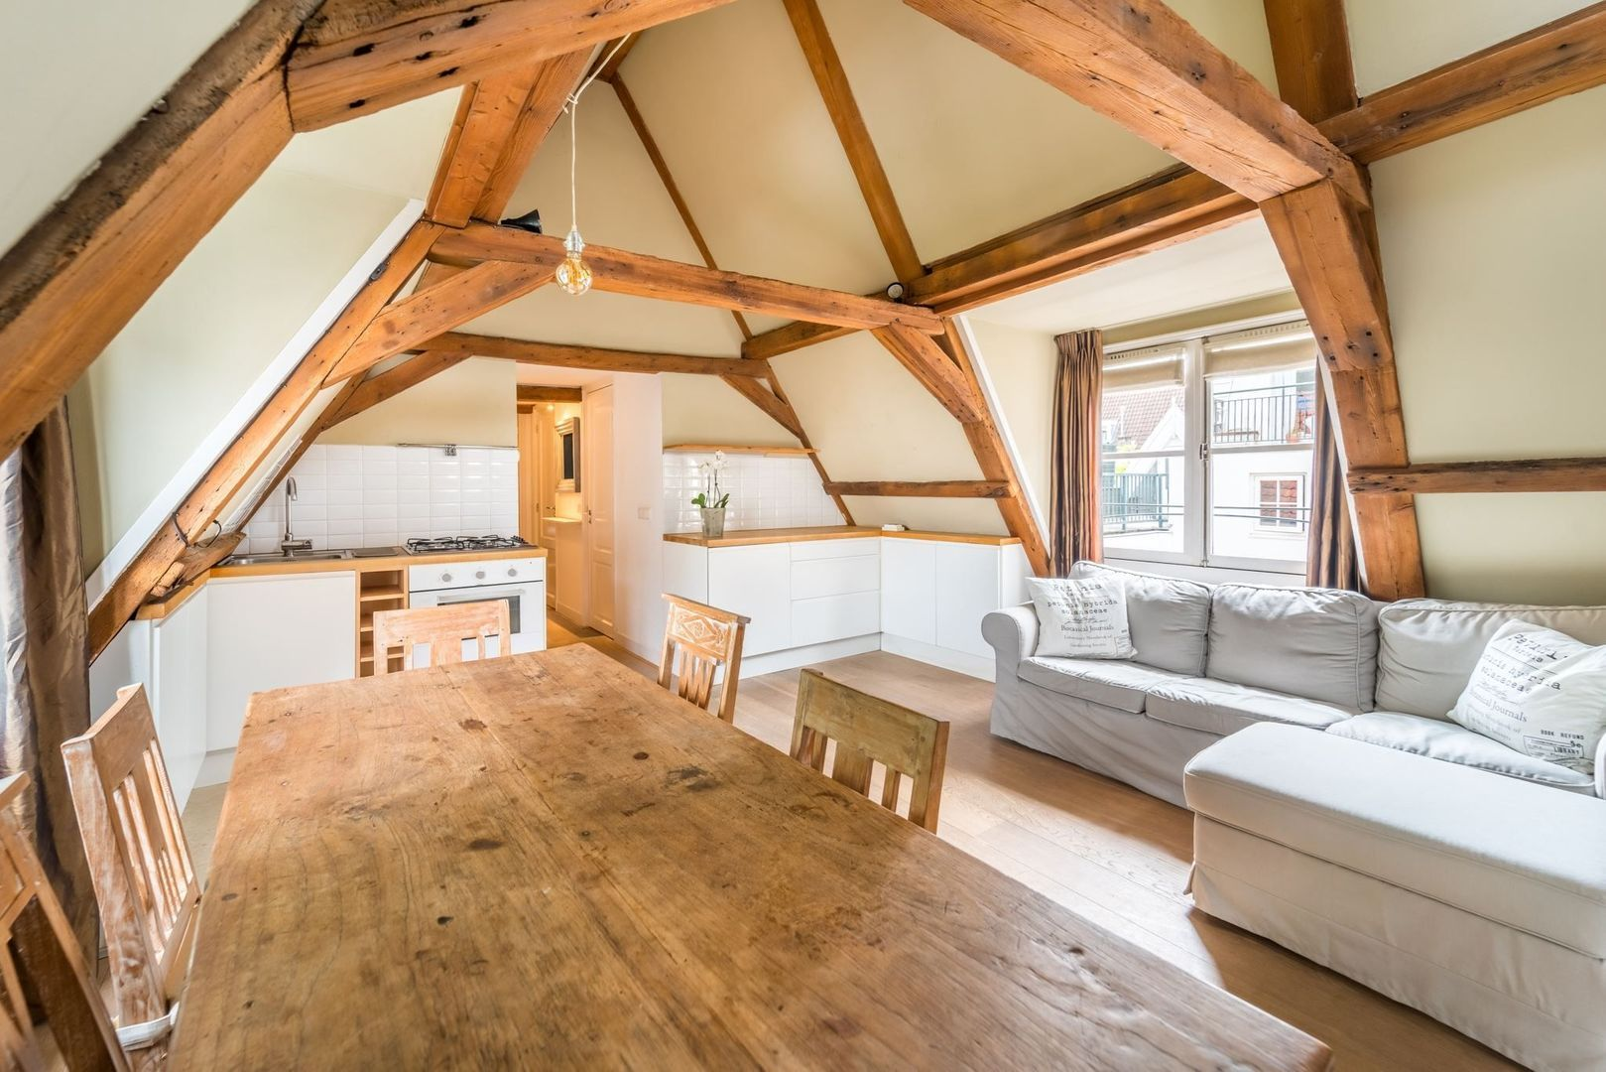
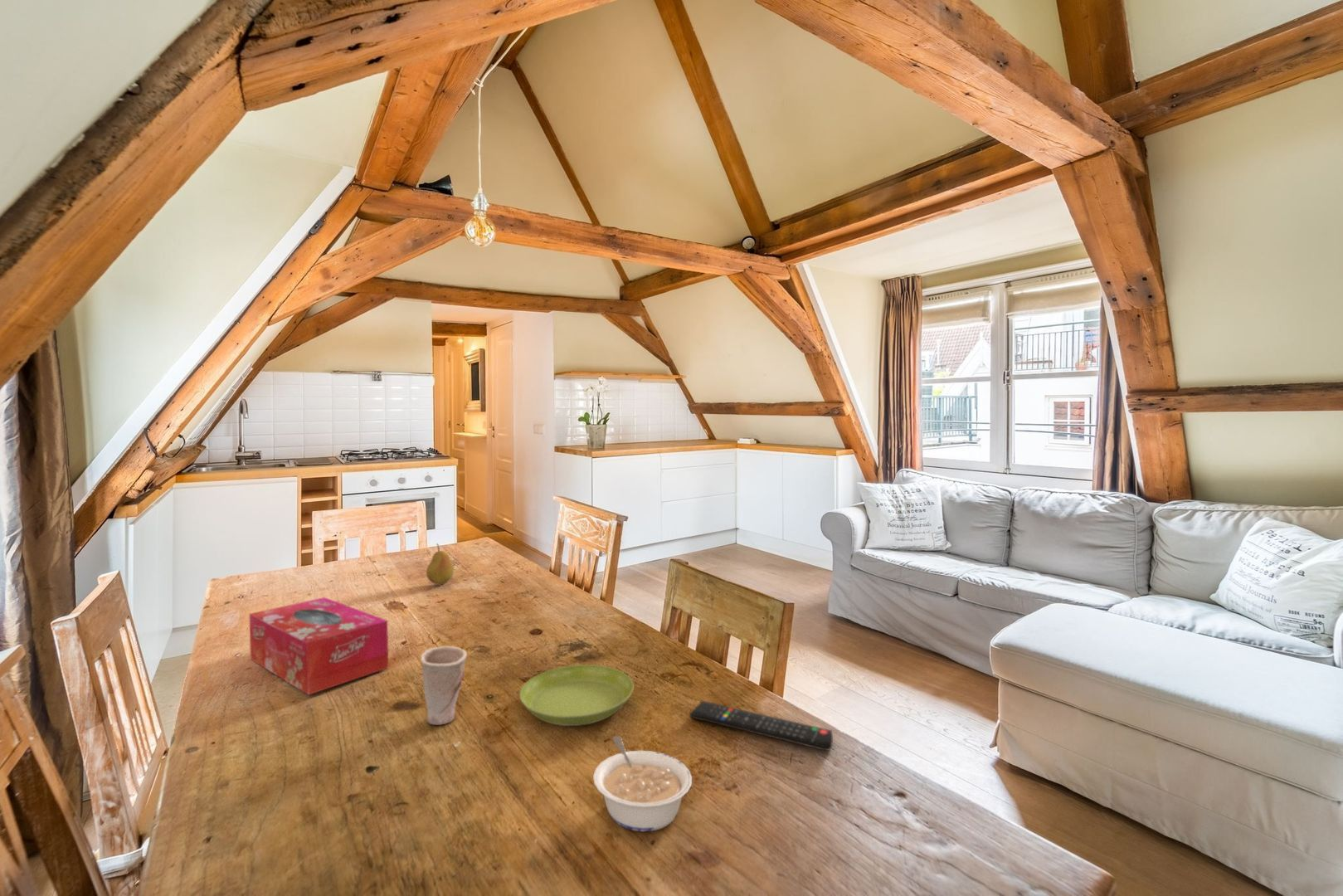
+ saucer (577, 695)
+ cup (444, 686)
+ tissue box (317, 640)
+ fruit (440, 565)
+ legume (639, 788)
+ remote control (760, 726)
